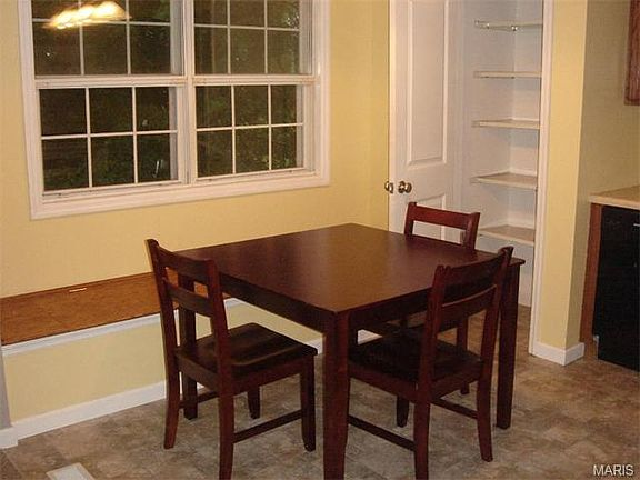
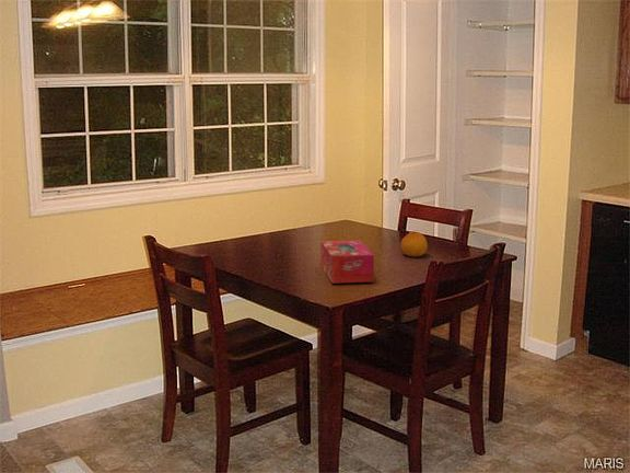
+ fruit (413, 243)
+ tissue box (346, 261)
